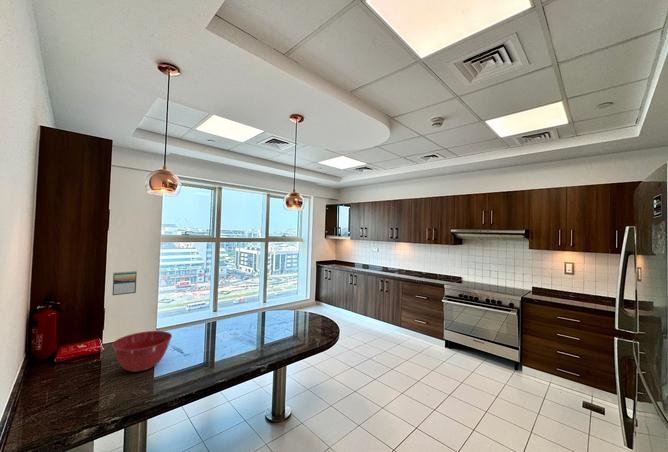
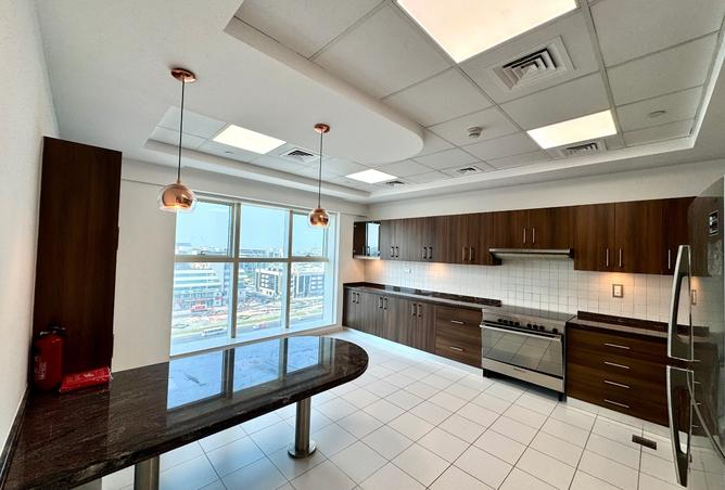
- calendar (124, 282)
- mixing bowl (143, 352)
